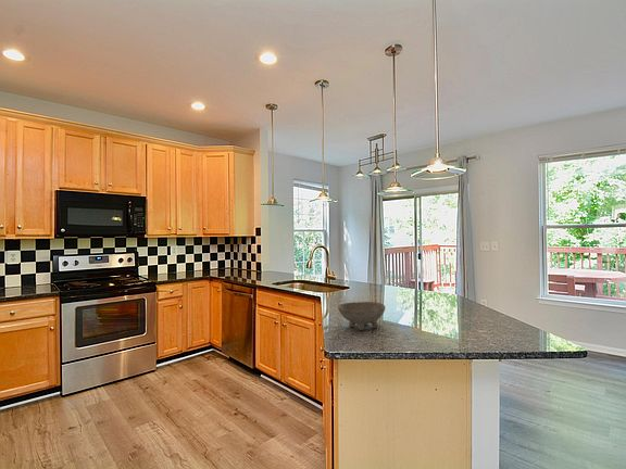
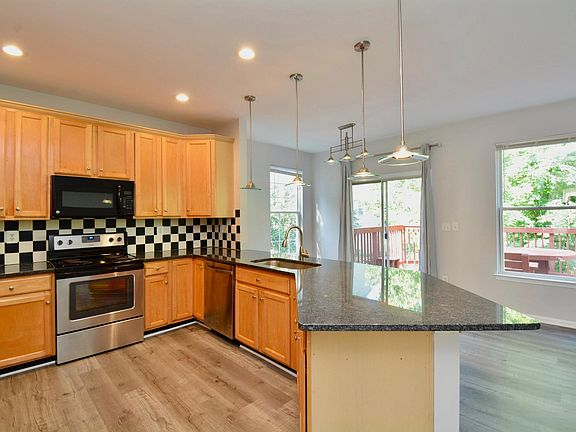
- bowl (361, 315)
